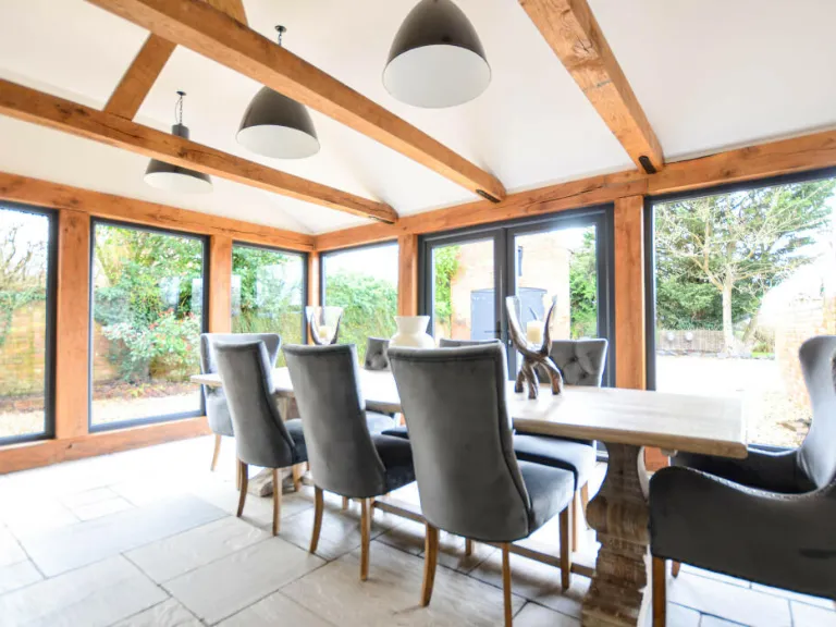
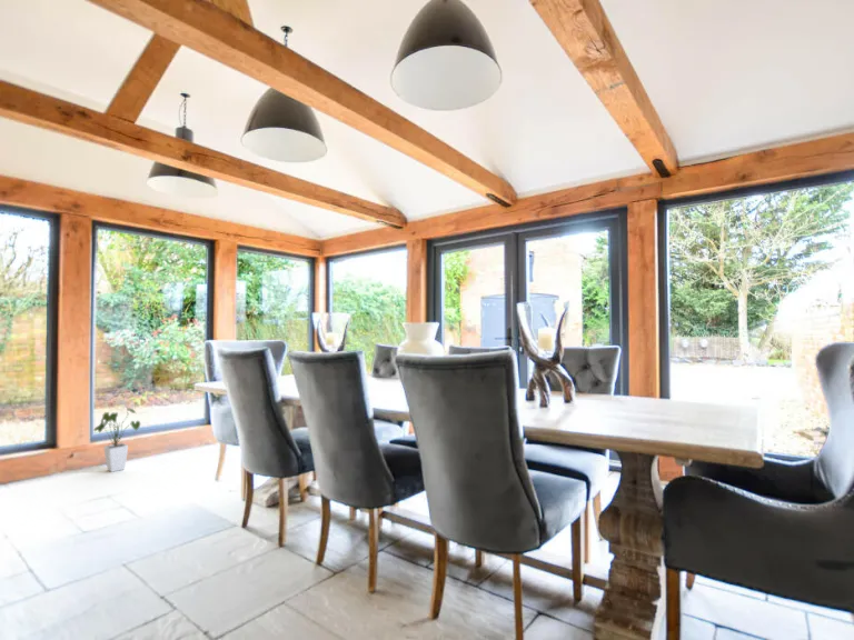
+ house plant (120, 438)
